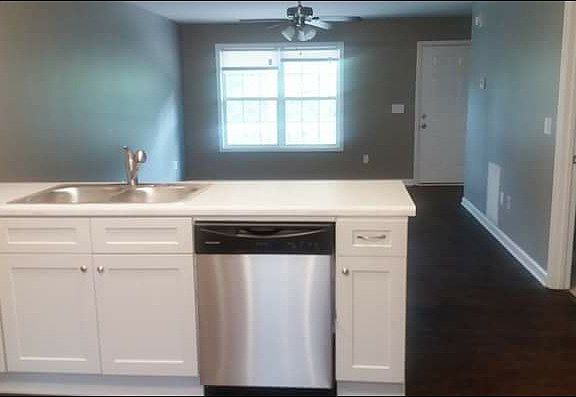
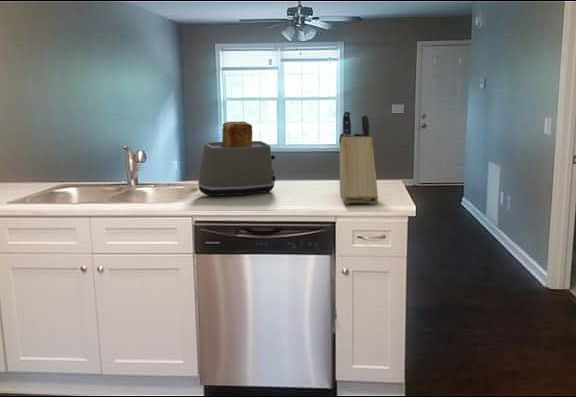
+ toaster (236, 157)
+ knife block (356, 154)
